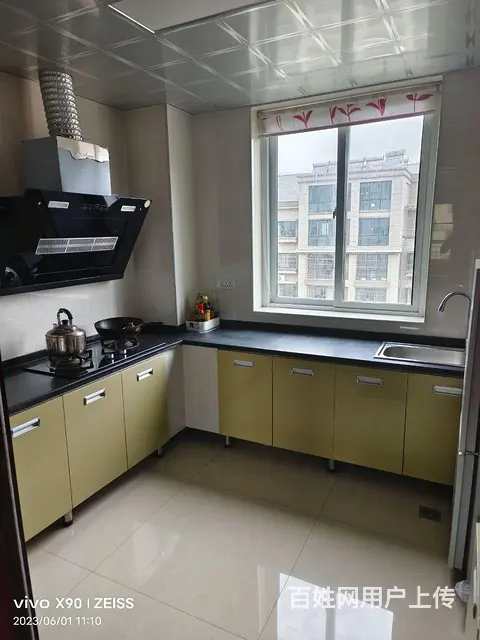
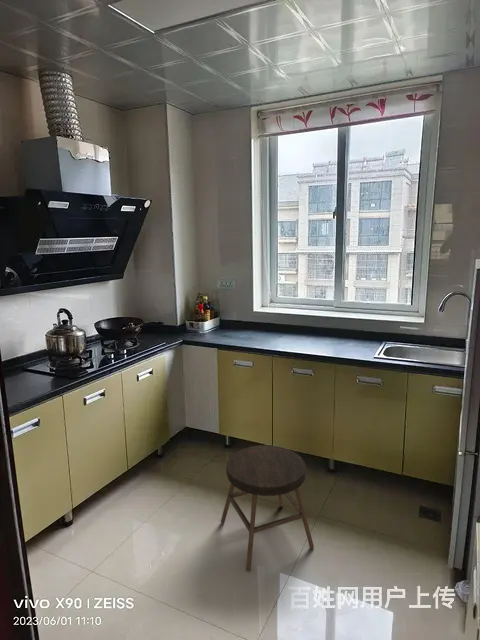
+ stool (265, 495)
